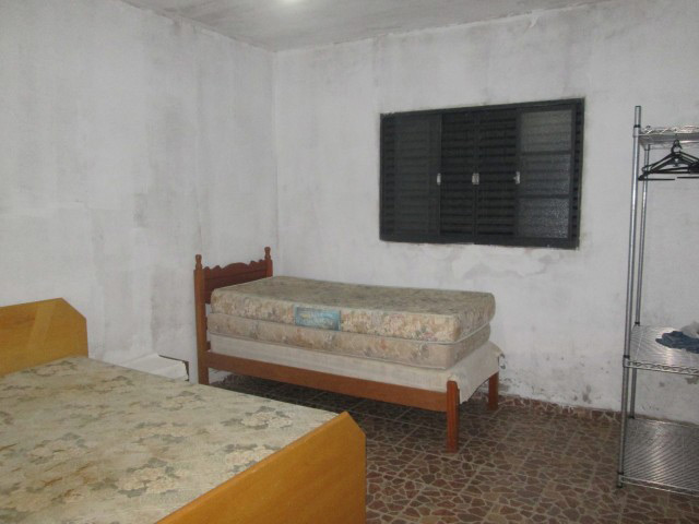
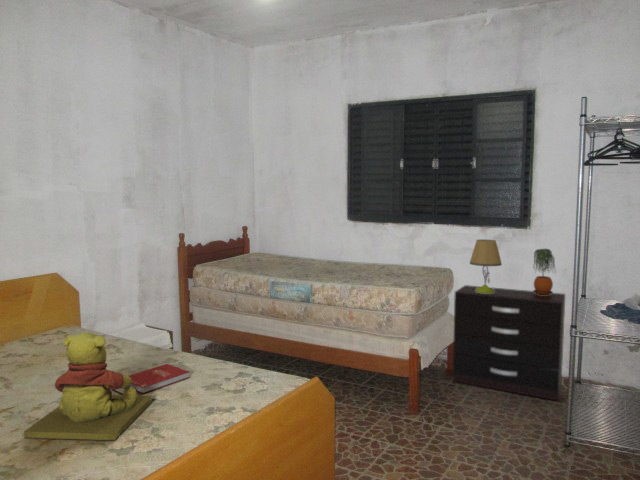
+ table lamp (485, 265)
+ teddy bear (91, 374)
+ book (155, 377)
+ dresser (507, 339)
+ potted plant (543, 270)
